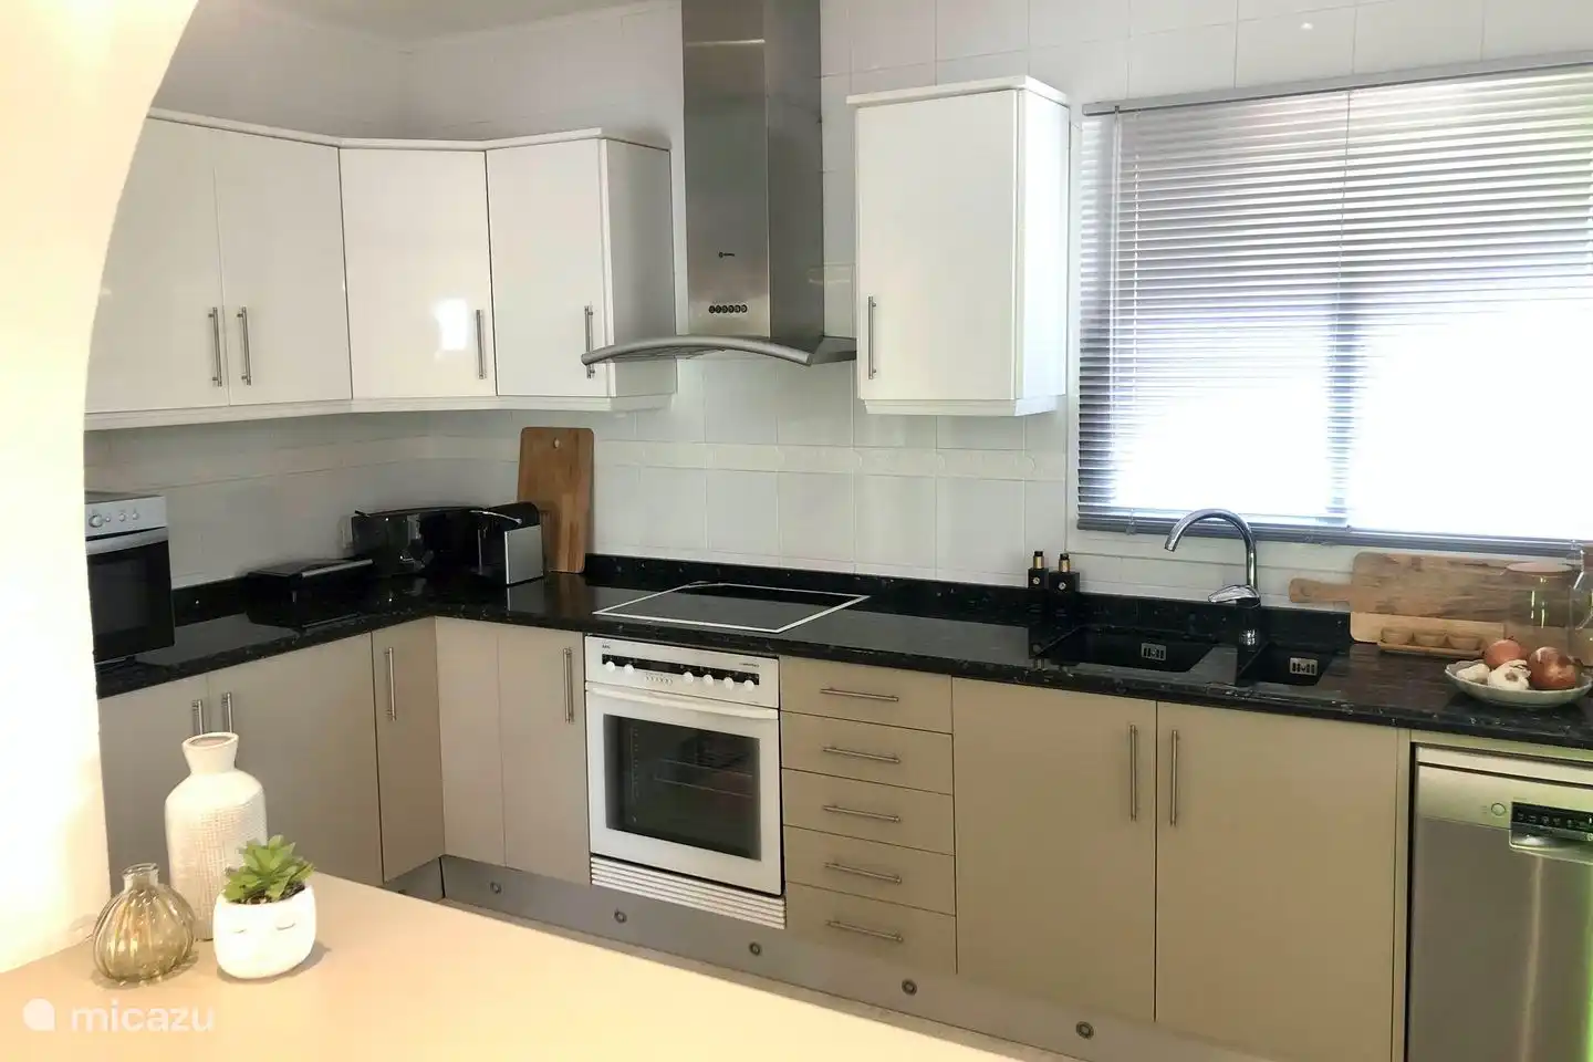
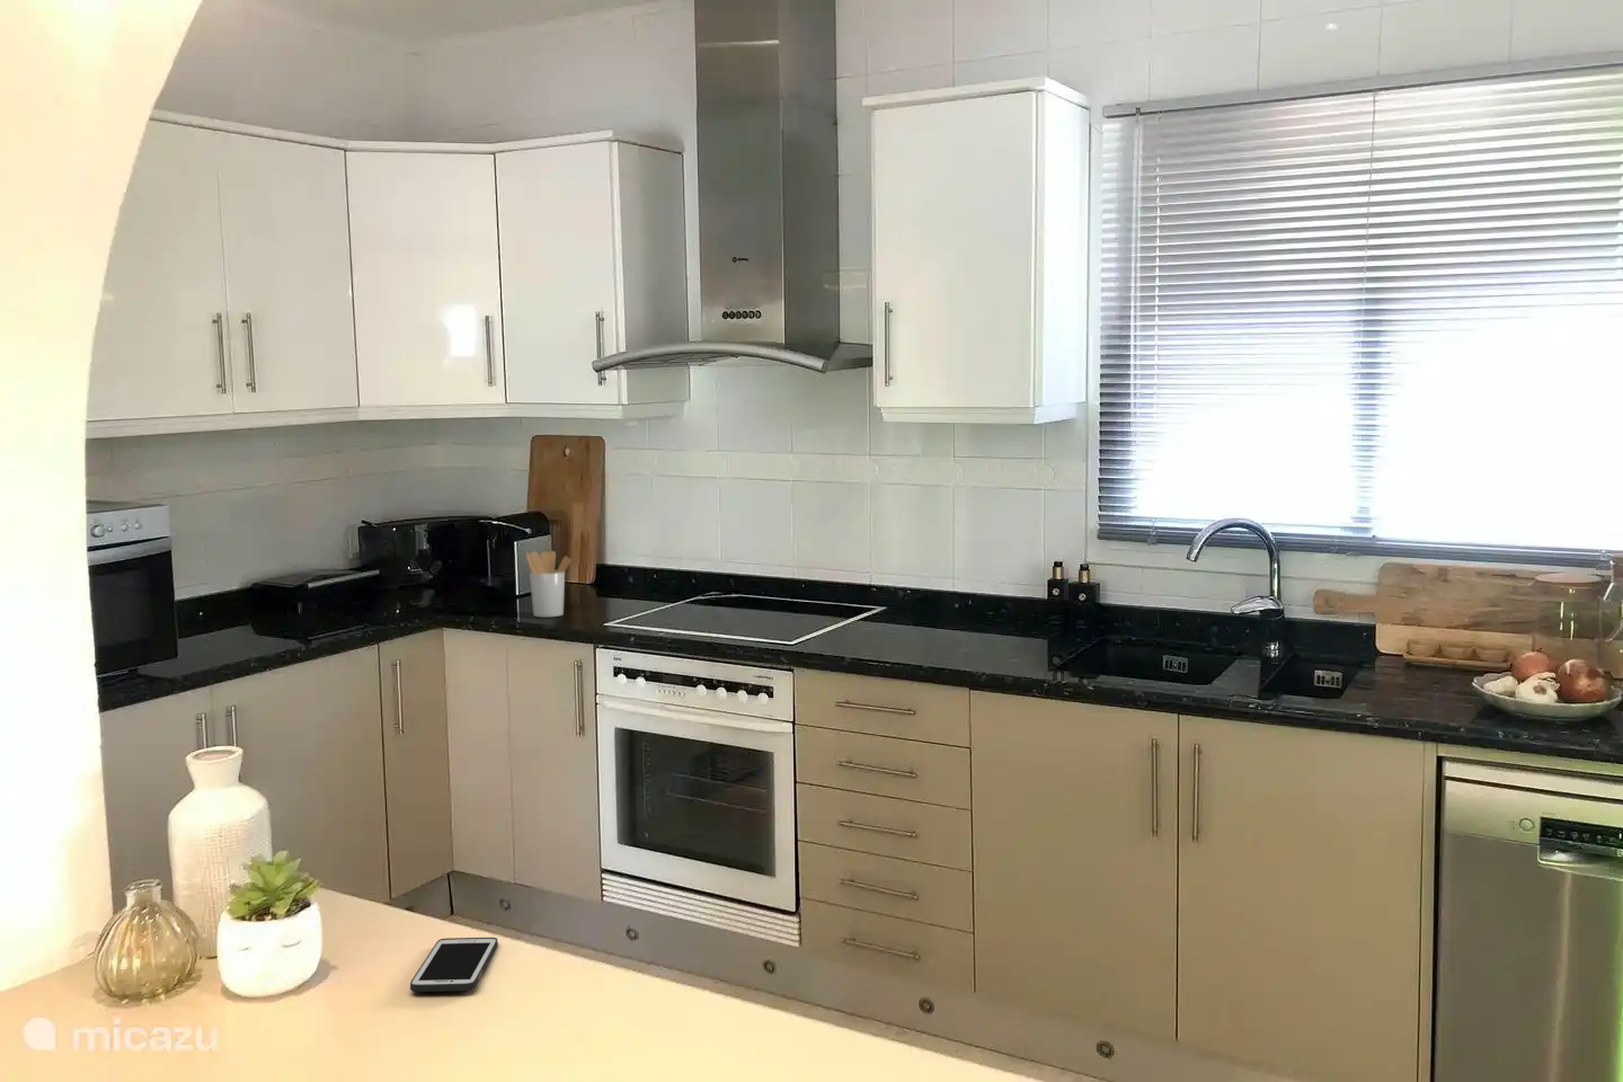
+ utensil holder (546, 582)
+ cell phone (455, 964)
